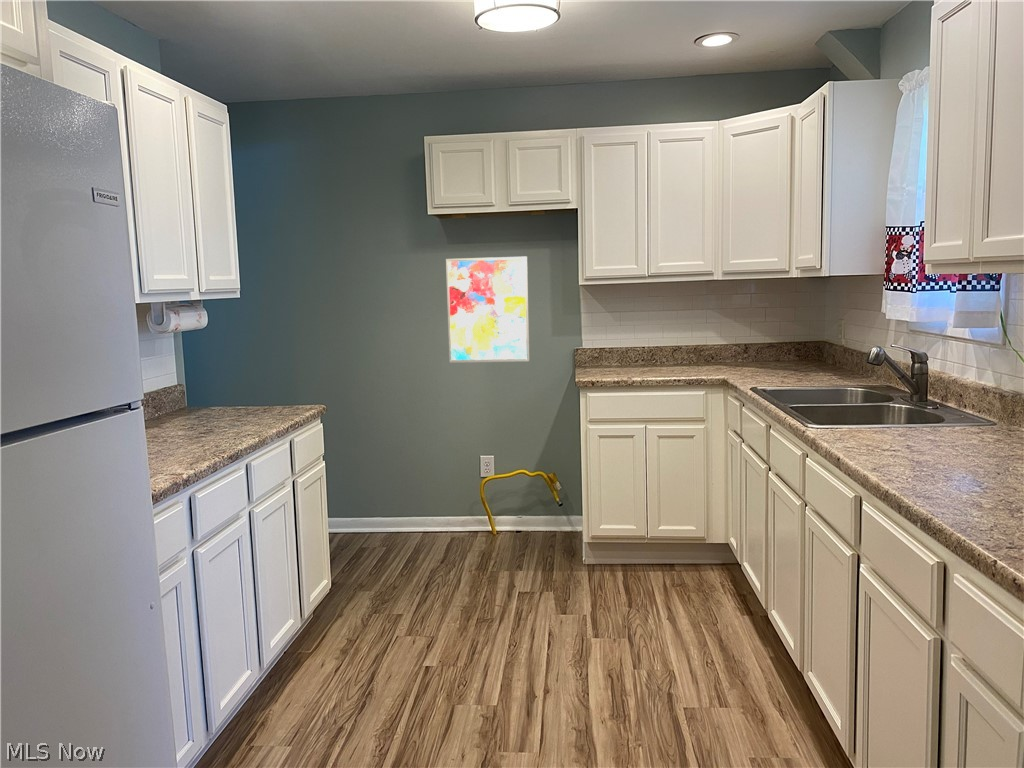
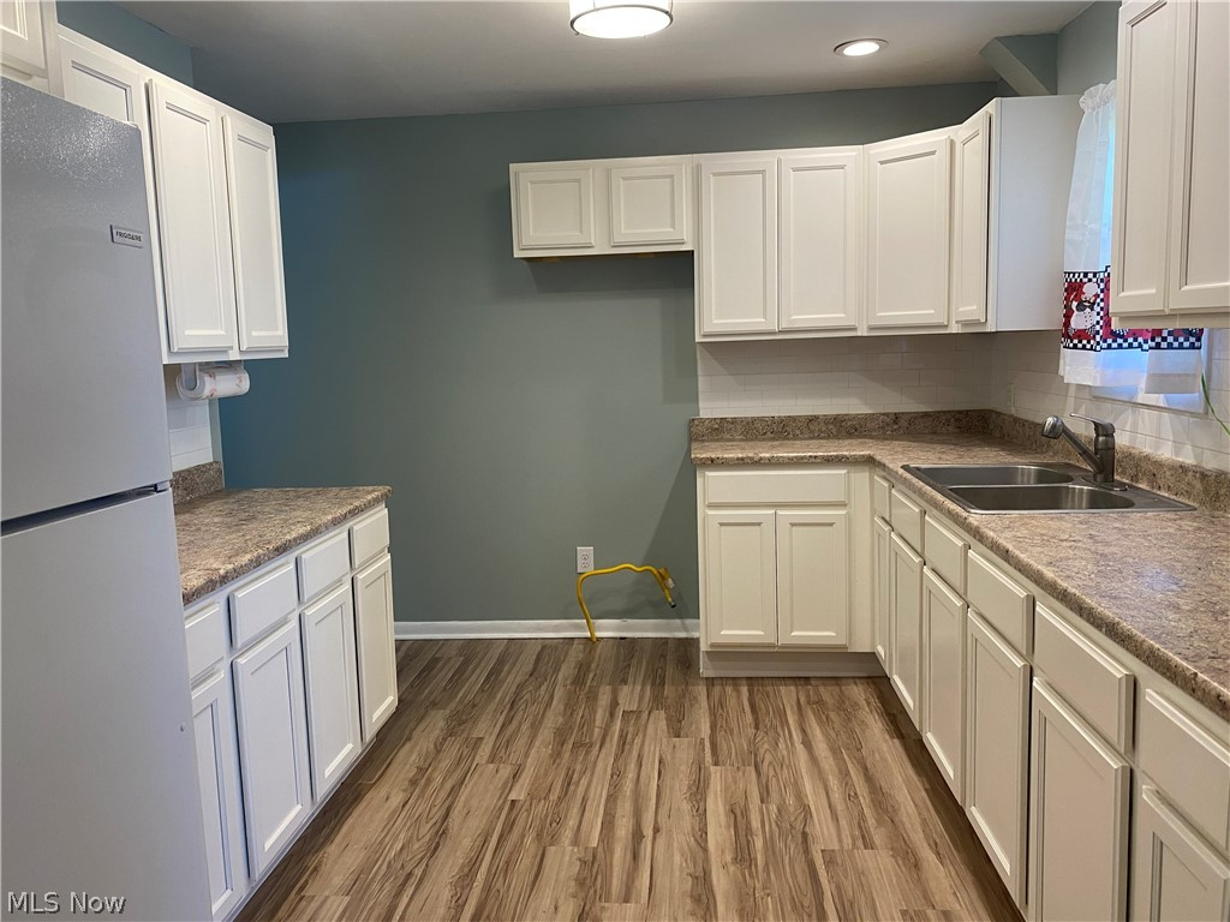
- wall art (487, 310)
